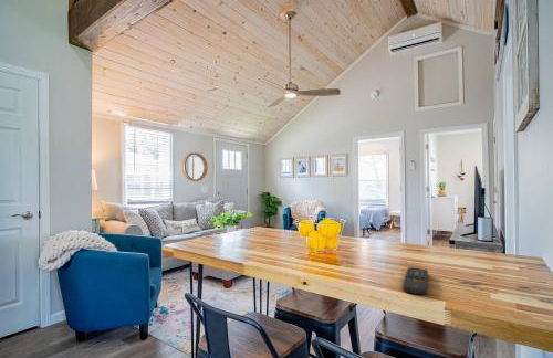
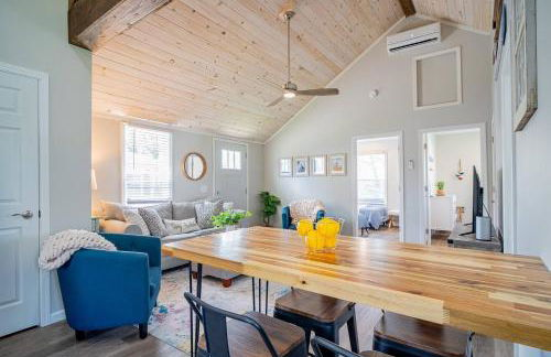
- remote control (416, 278)
